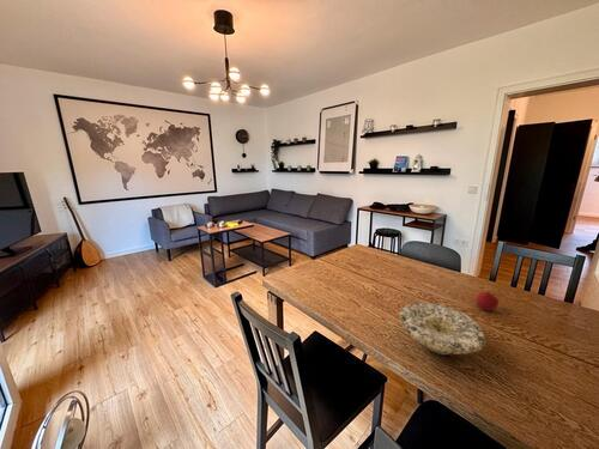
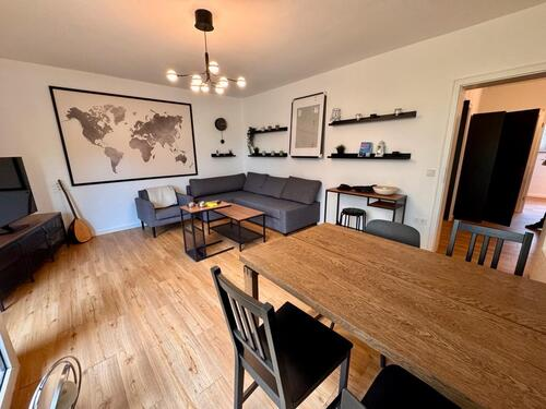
- bowl (438, 334)
- apple (485, 301)
